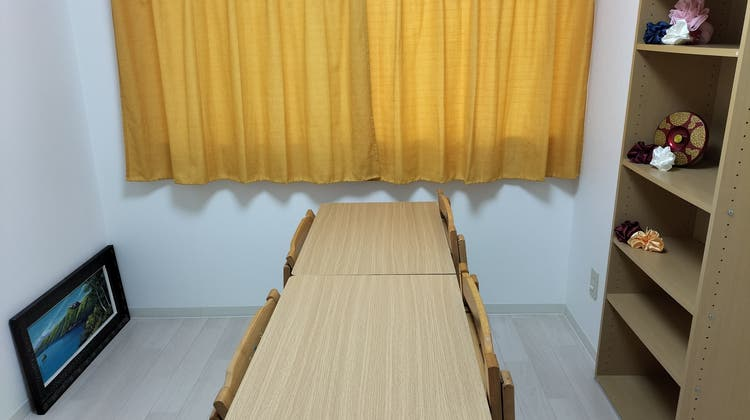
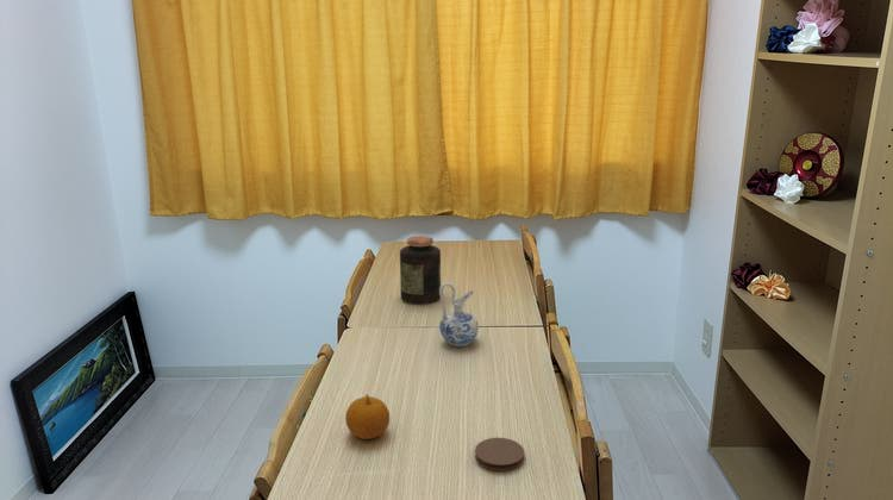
+ coaster (499, 454)
+ jar (420, 268)
+ ceramic pitcher (458, 312)
+ fruit (367, 413)
